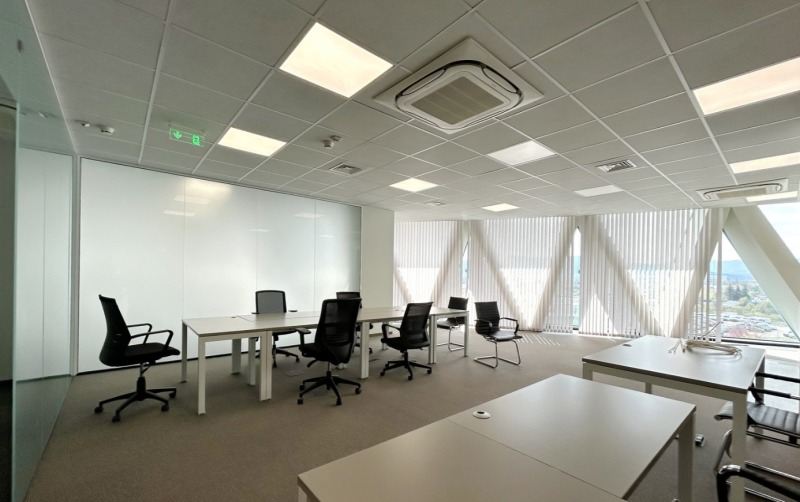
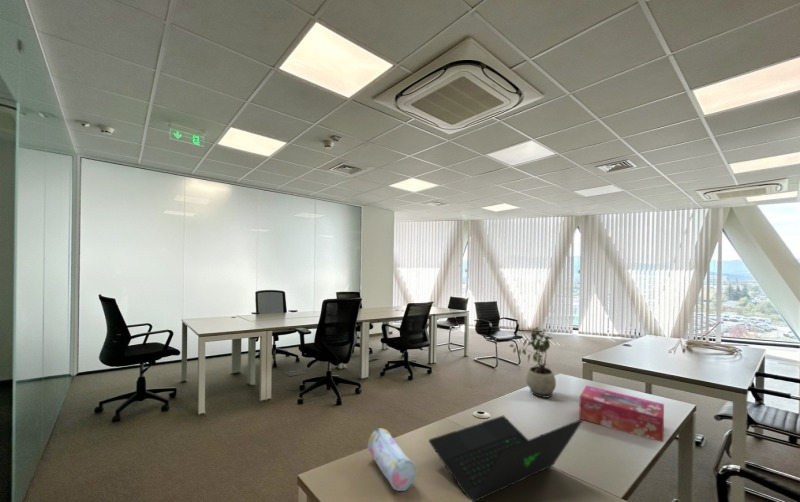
+ laptop (502, 440)
+ tissue box (620, 411)
+ pencil case (390, 456)
+ potted plant (535, 360)
